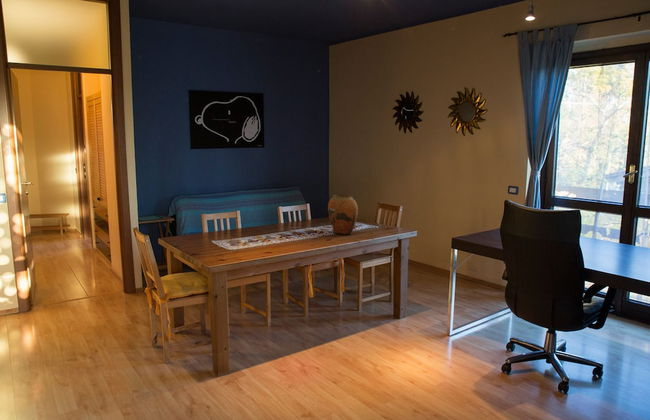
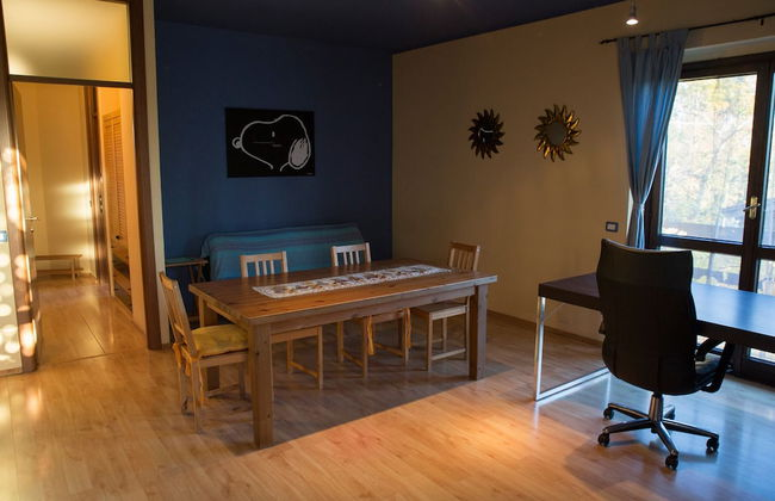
- vase (342, 214)
